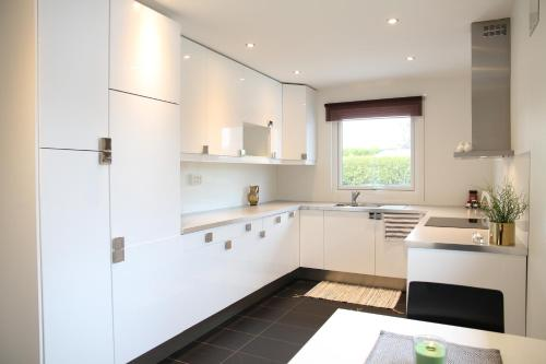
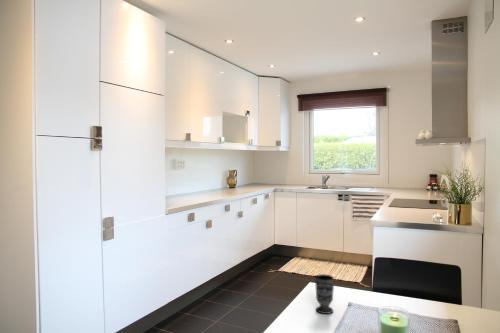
+ cup (324, 293)
